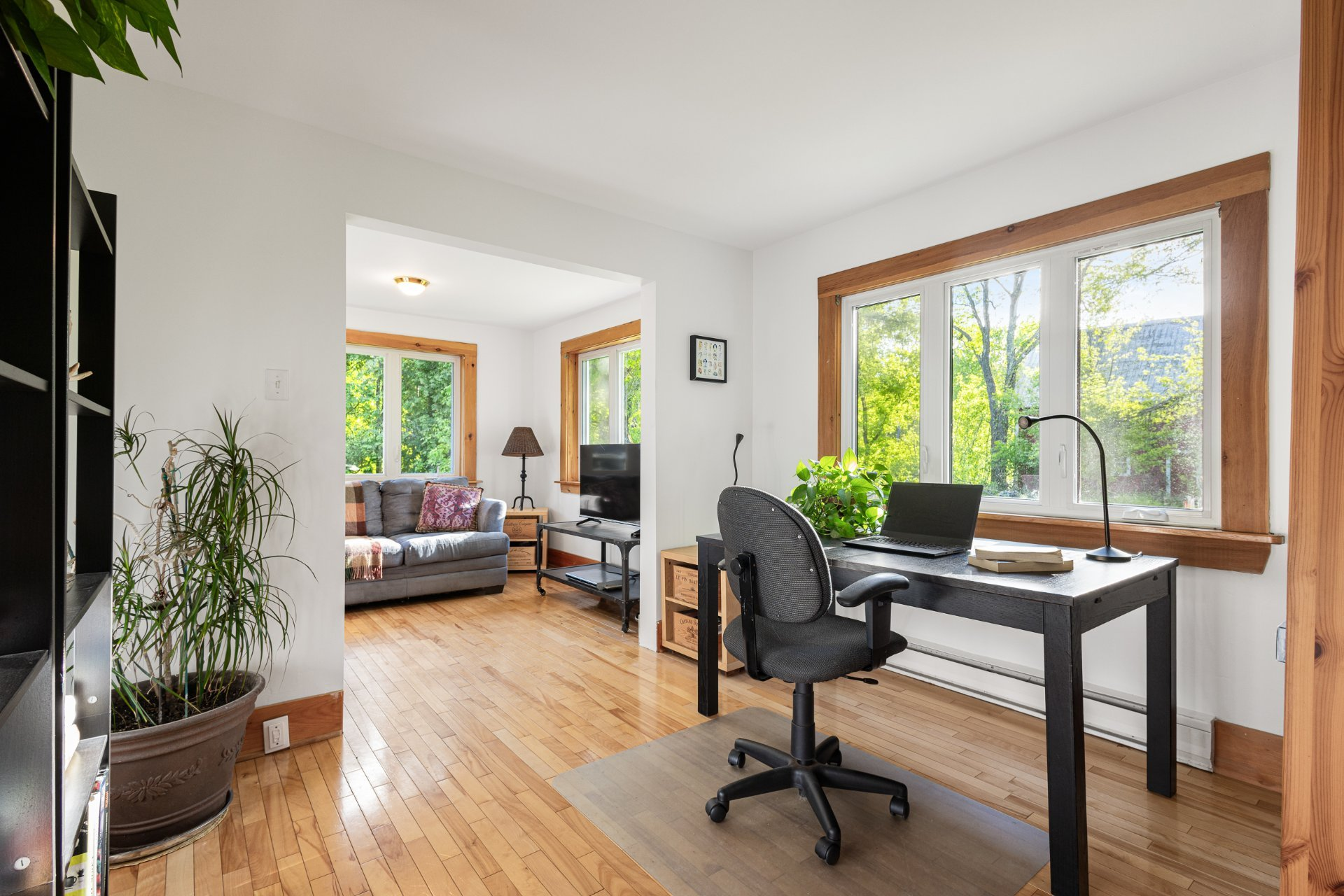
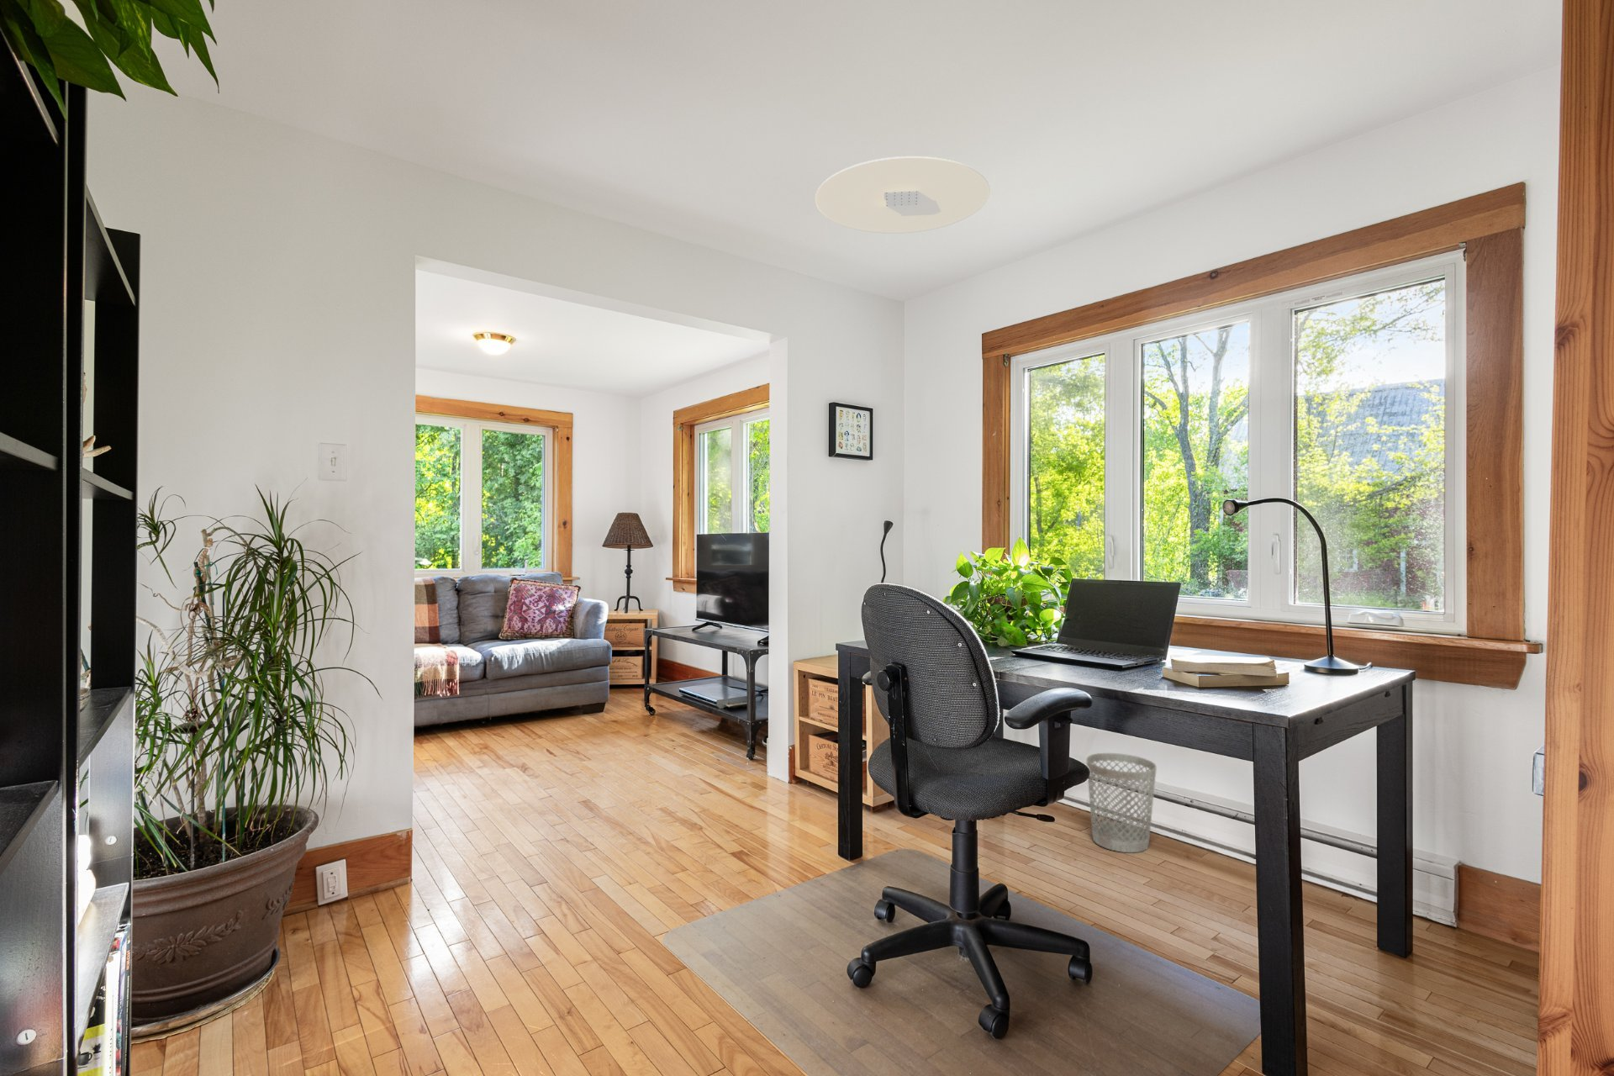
+ ceiling light (901, 190)
+ wastebasket (1119, 802)
